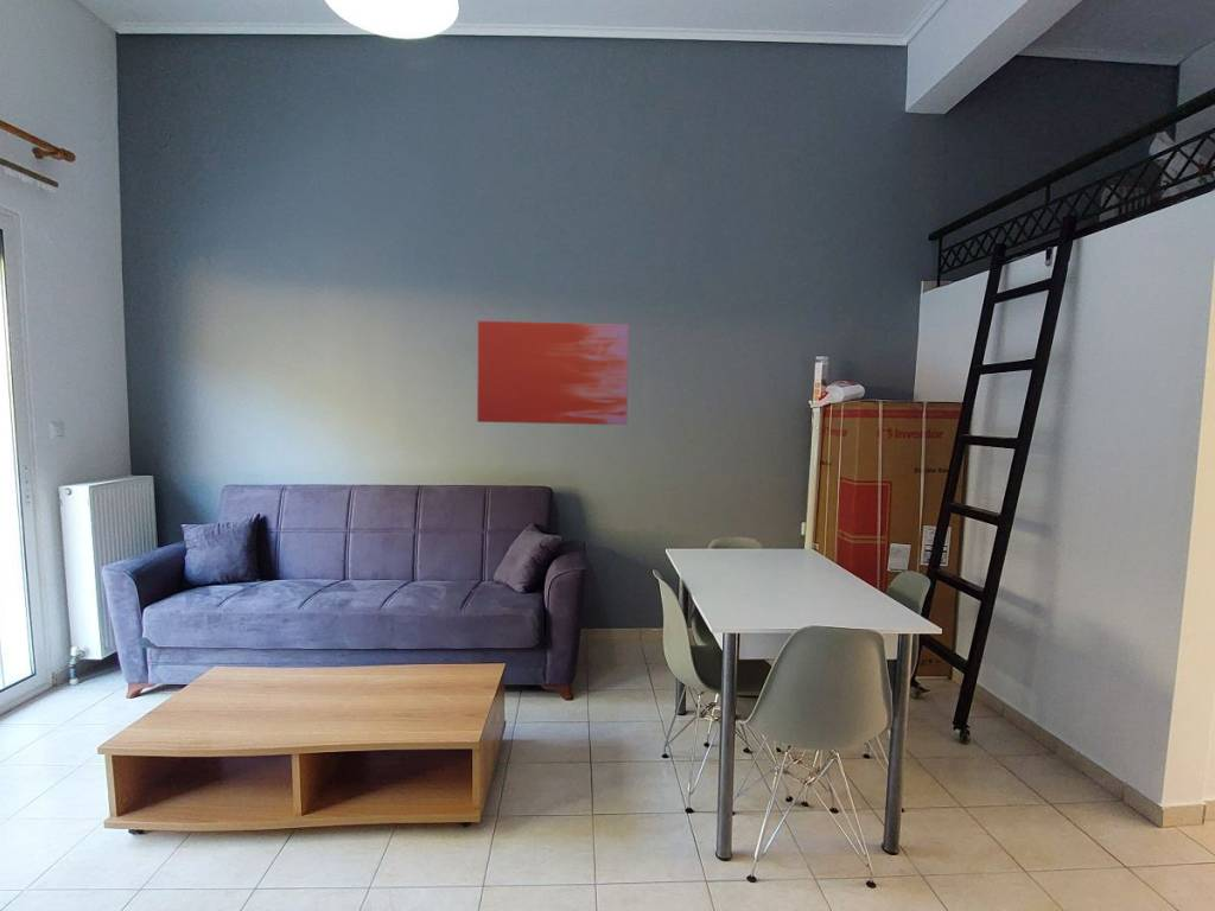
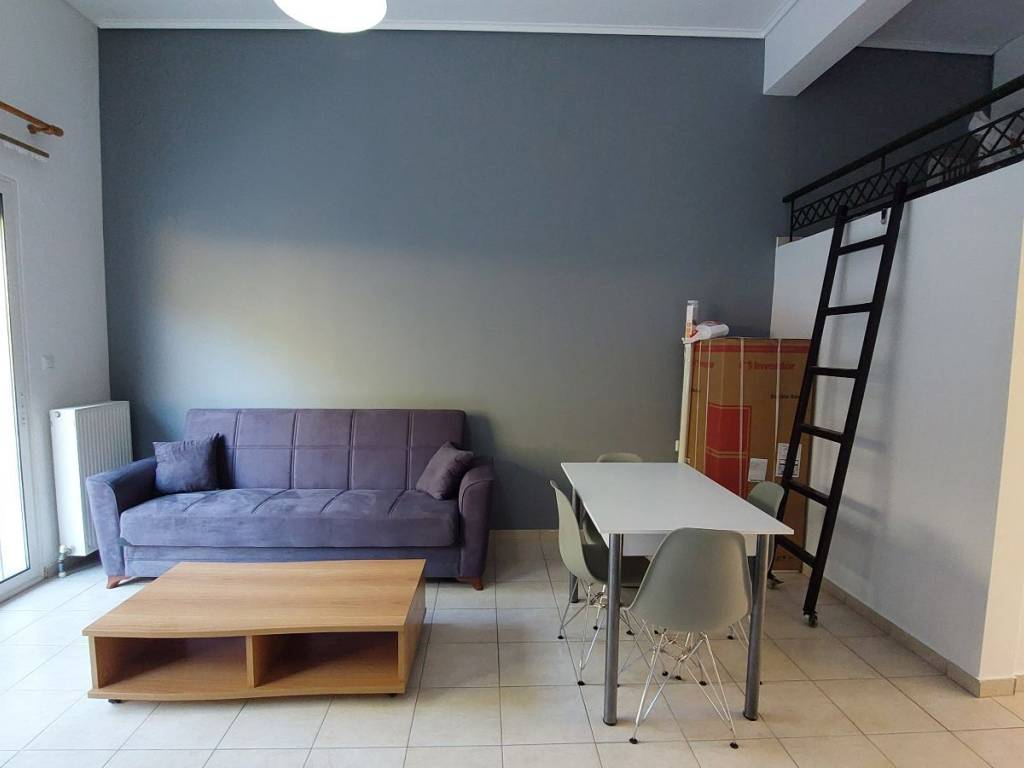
- wall art (553, 372)
